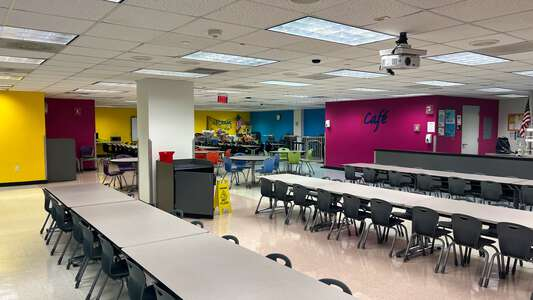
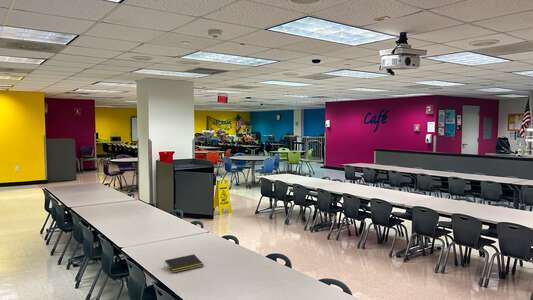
+ notepad (184, 263)
